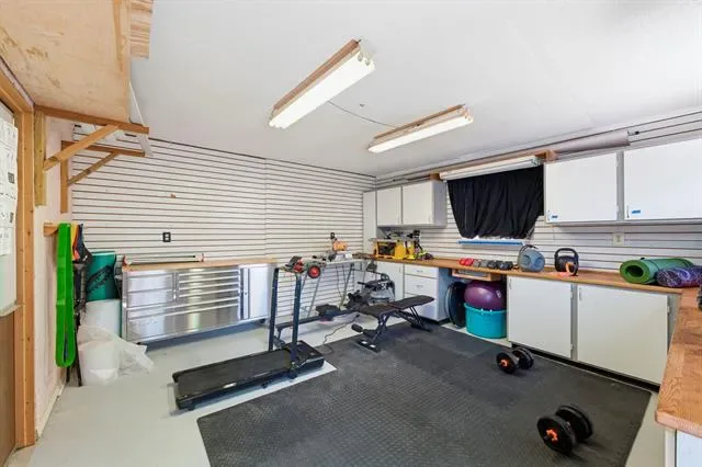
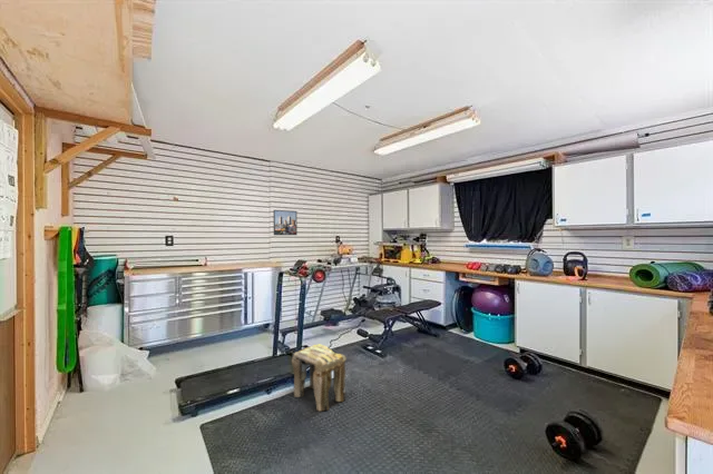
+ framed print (285, 223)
+ stool (318, 373)
